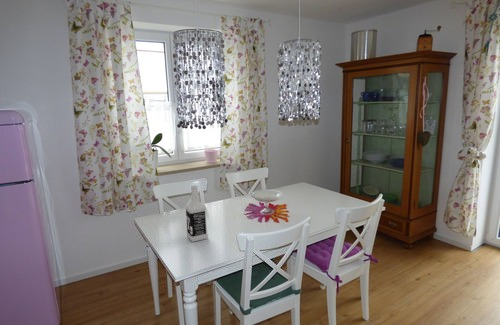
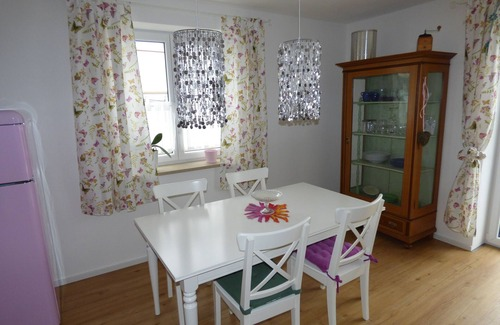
- vodka (195, 211)
